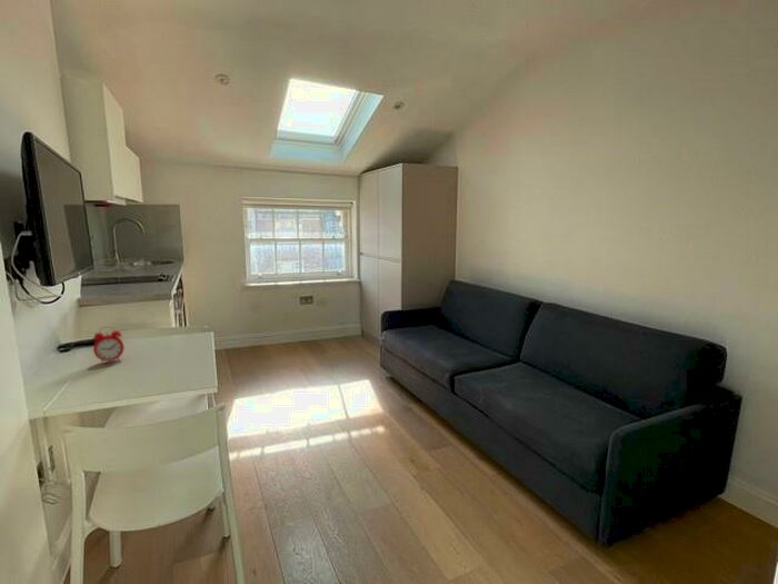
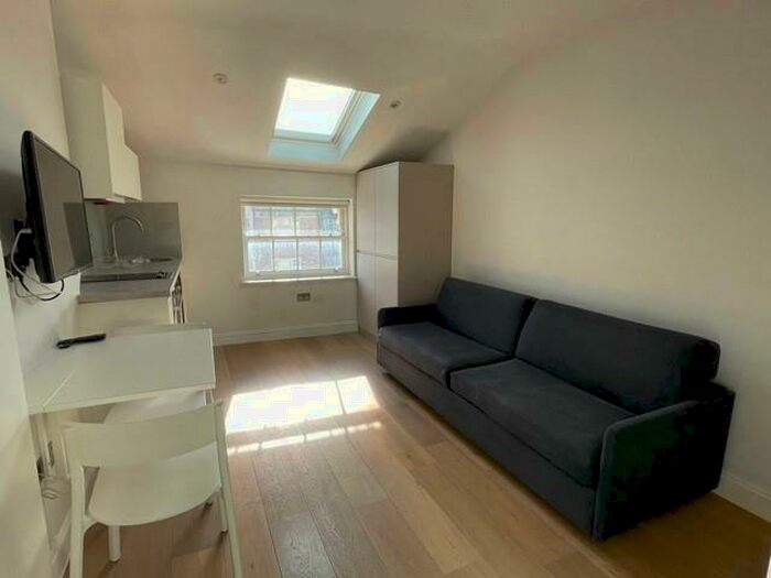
- alarm clock (108, 344)
